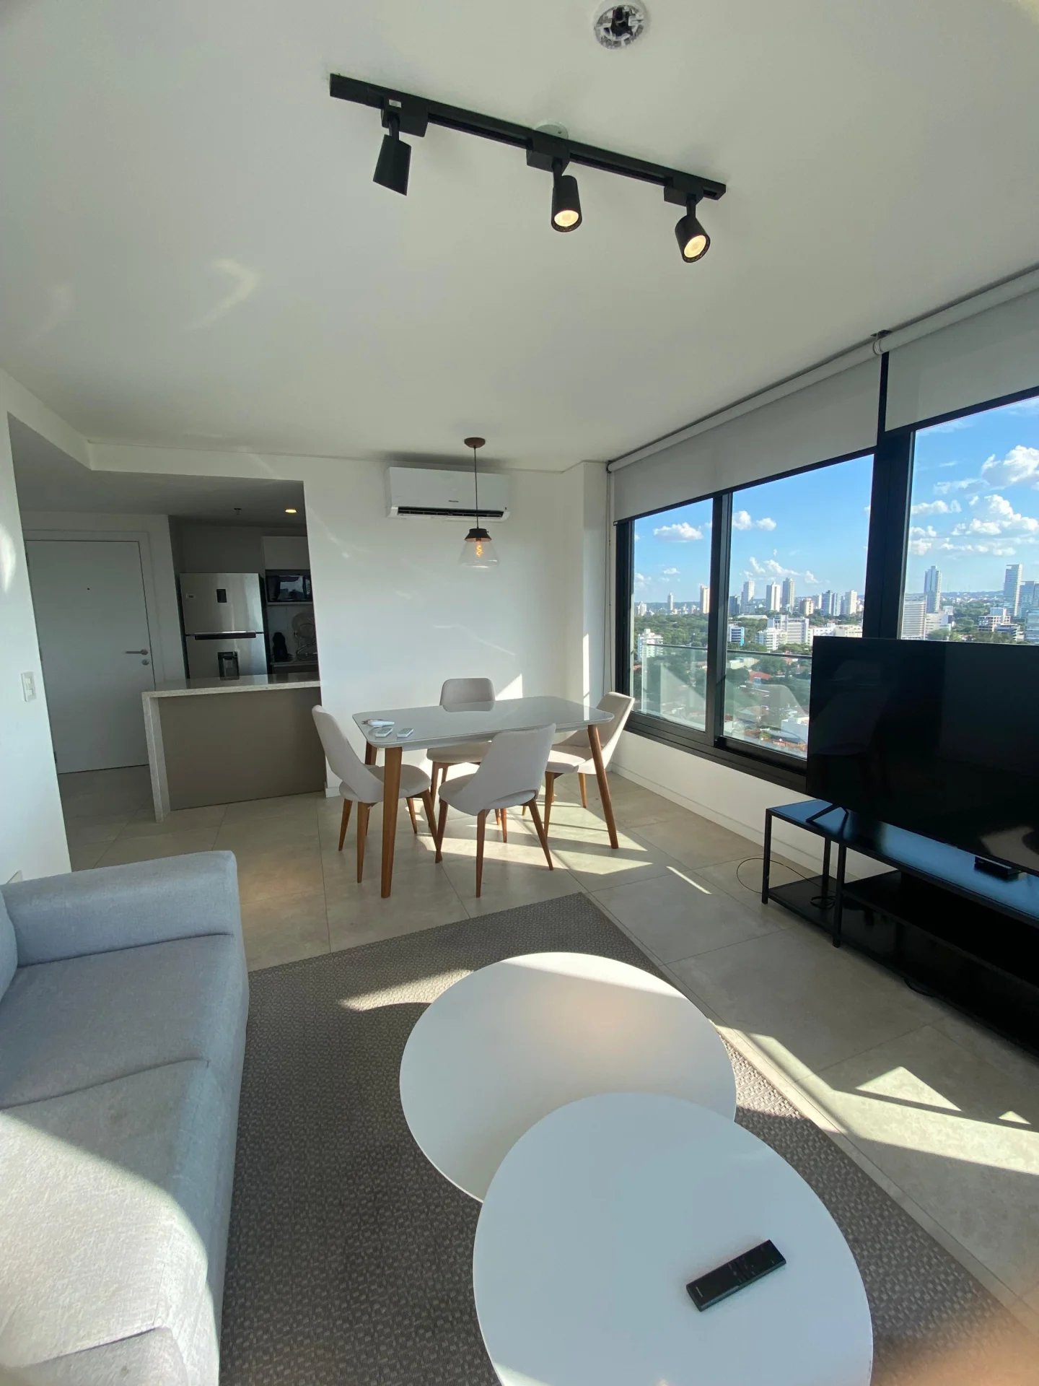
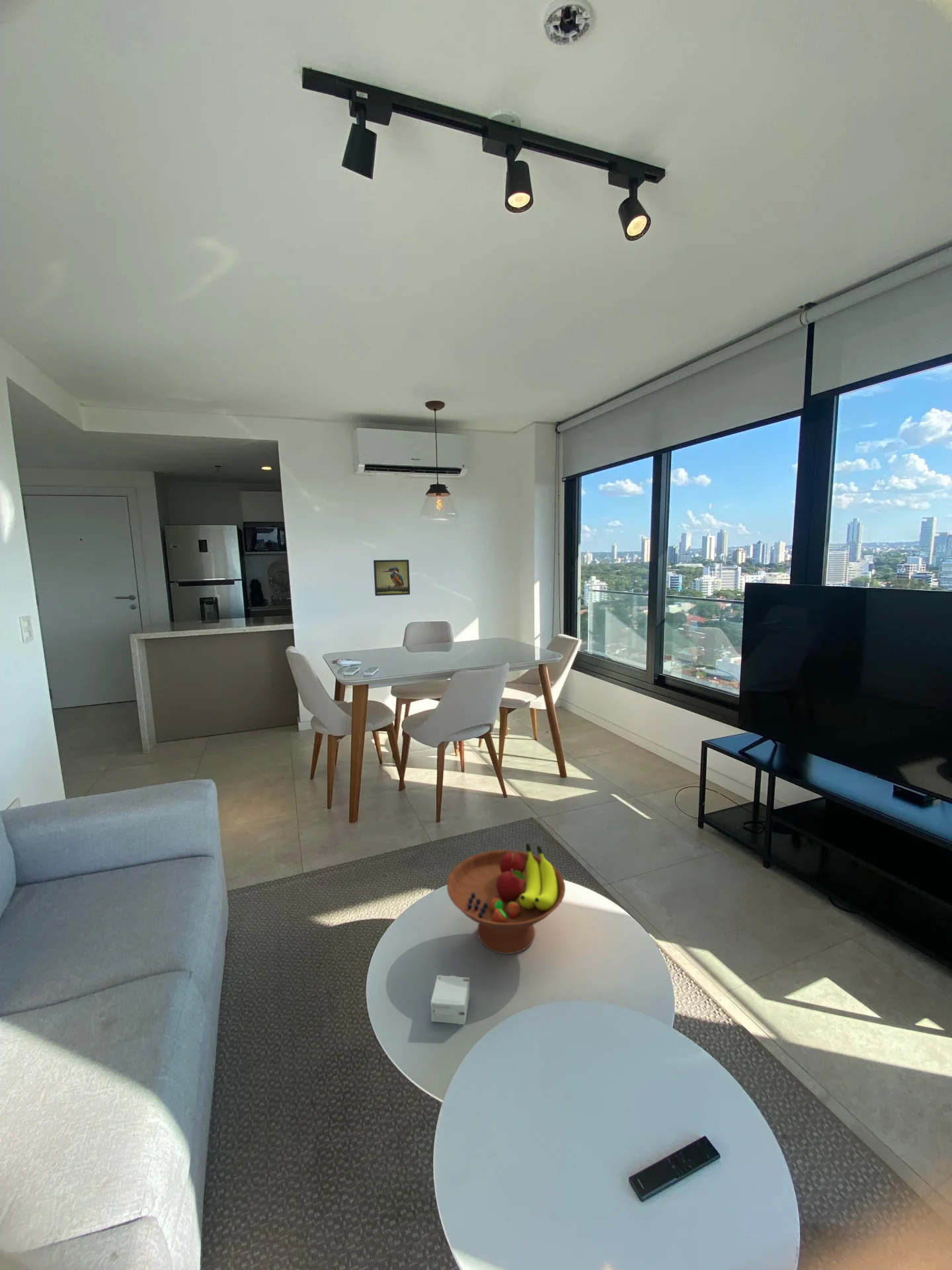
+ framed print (392, 577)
+ small box (450, 999)
+ fruit bowl (505, 898)
